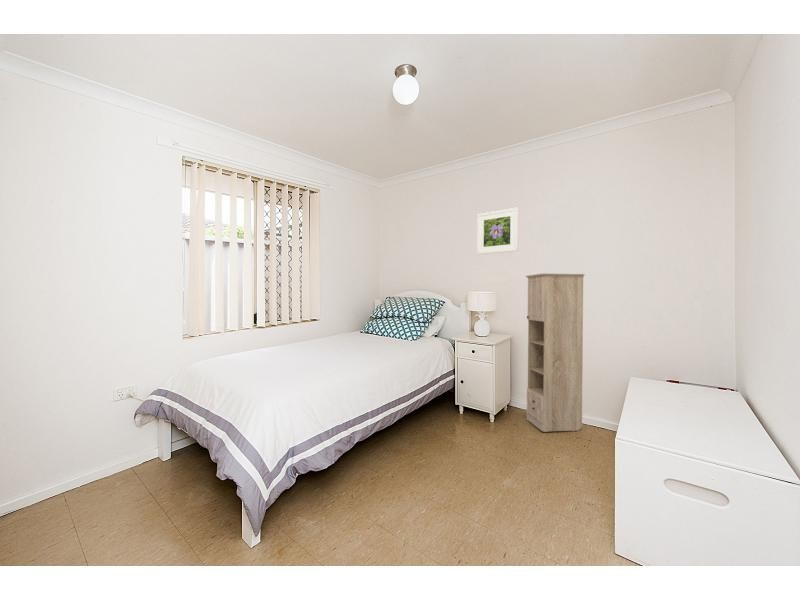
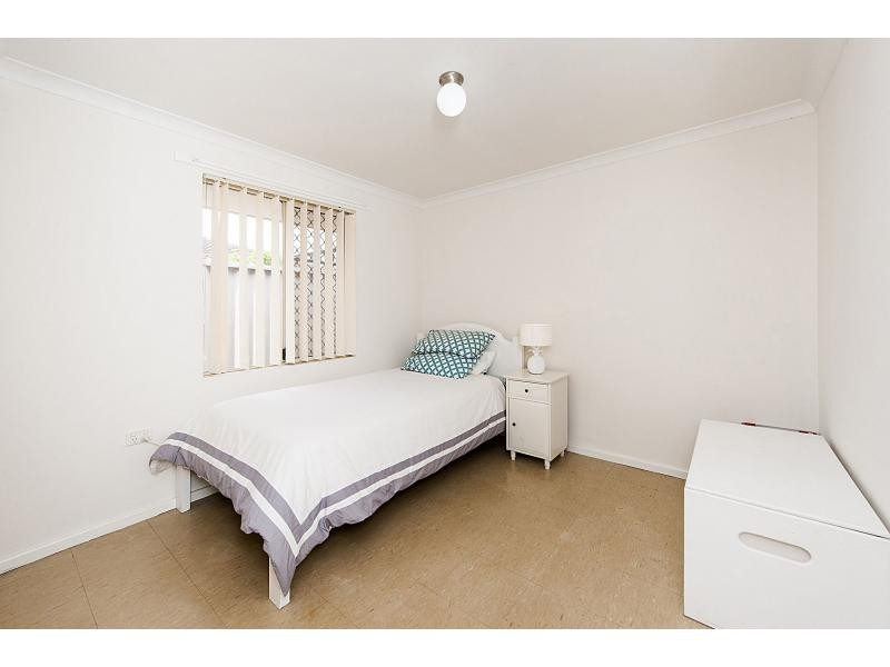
- storage cabinet (553, 350)
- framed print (496, 231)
